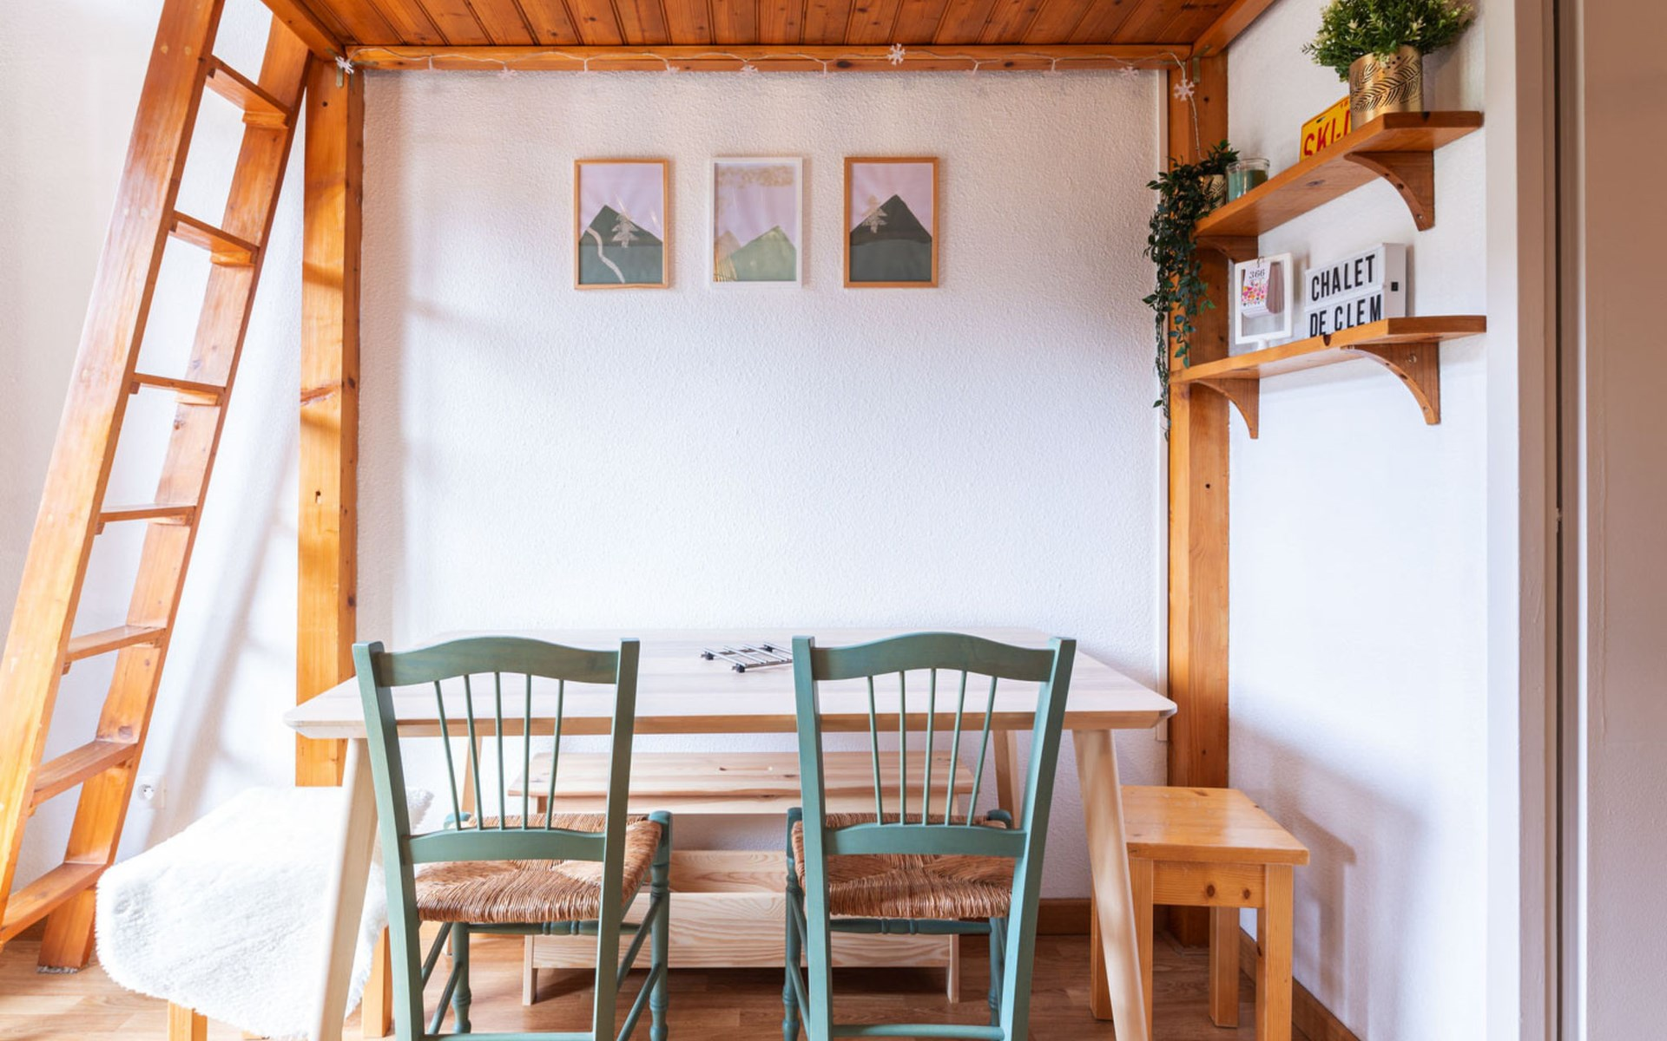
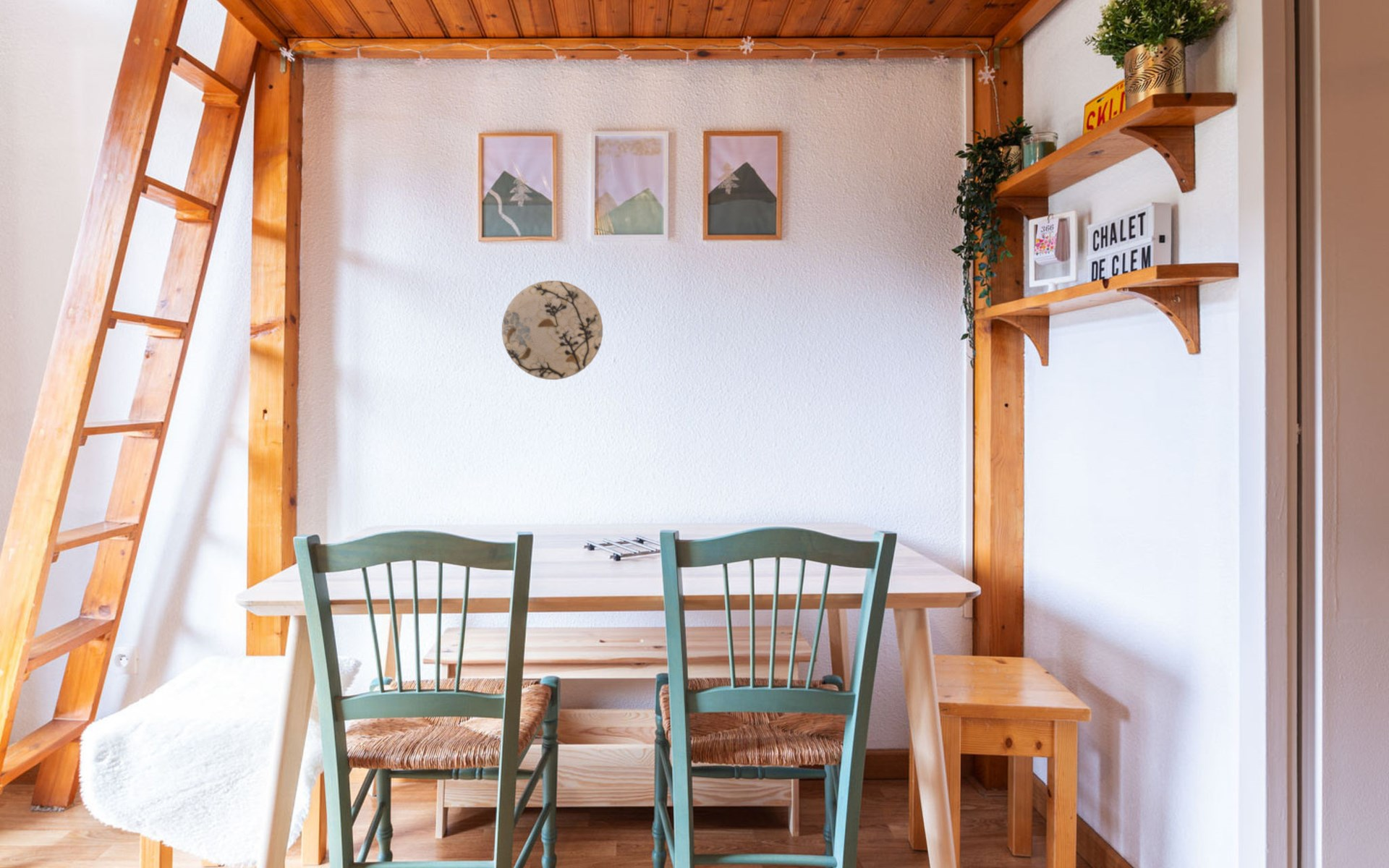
+ decorative plate (552, 330)
